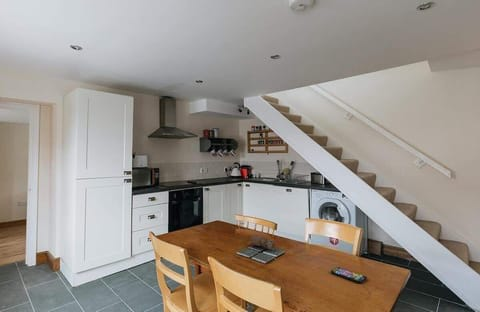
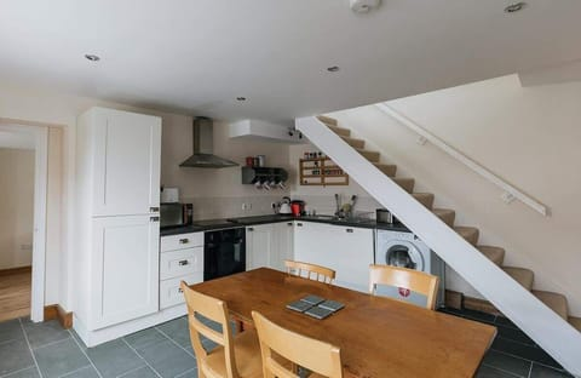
- fruit (262, 241)
- smartphone (348, 274)
